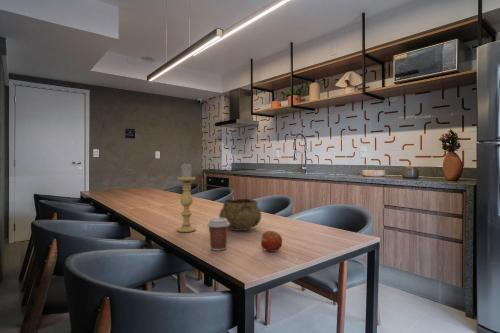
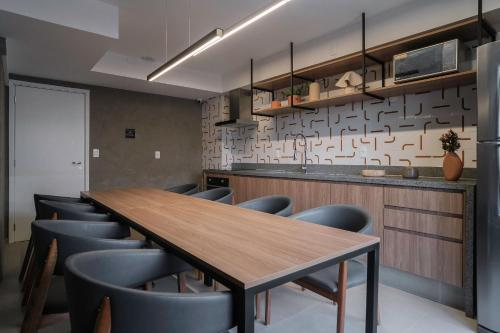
- coffee cup (218, 233)
- decorative bowl (240, 214)
- apple (271, 240)
- candle holder (186, 196)
